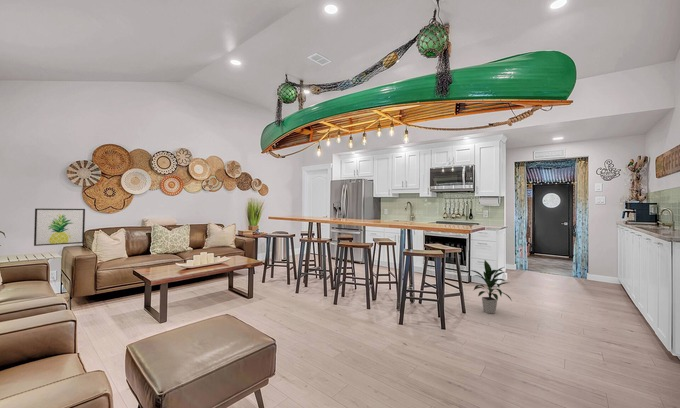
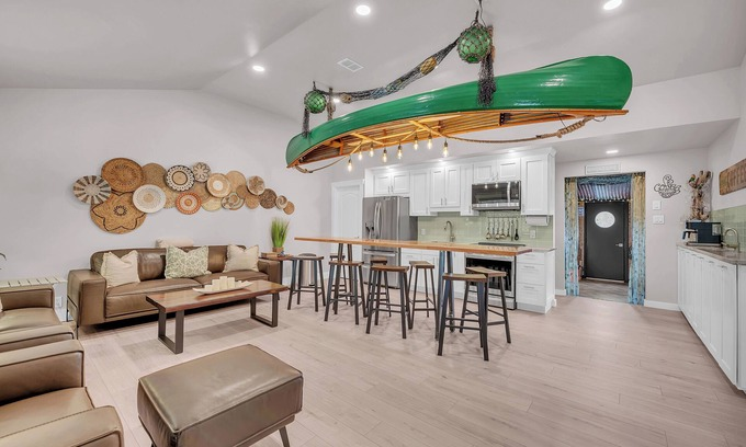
- indoor plant (491, 287)
- wall art (60, 226)
